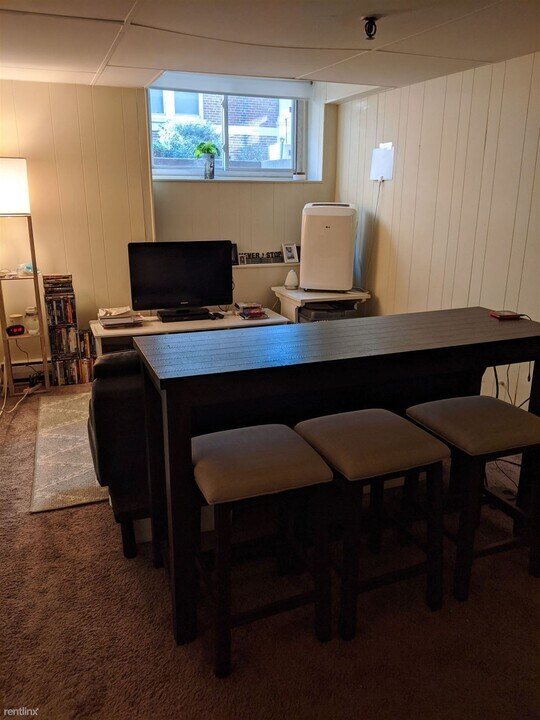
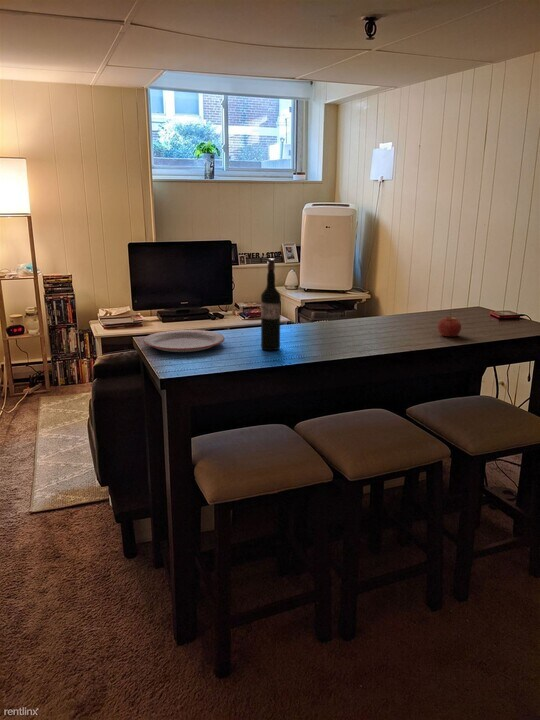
+ plate (184, 341)
+ wine bottle (270, 304)
+ apple (449, 324)
